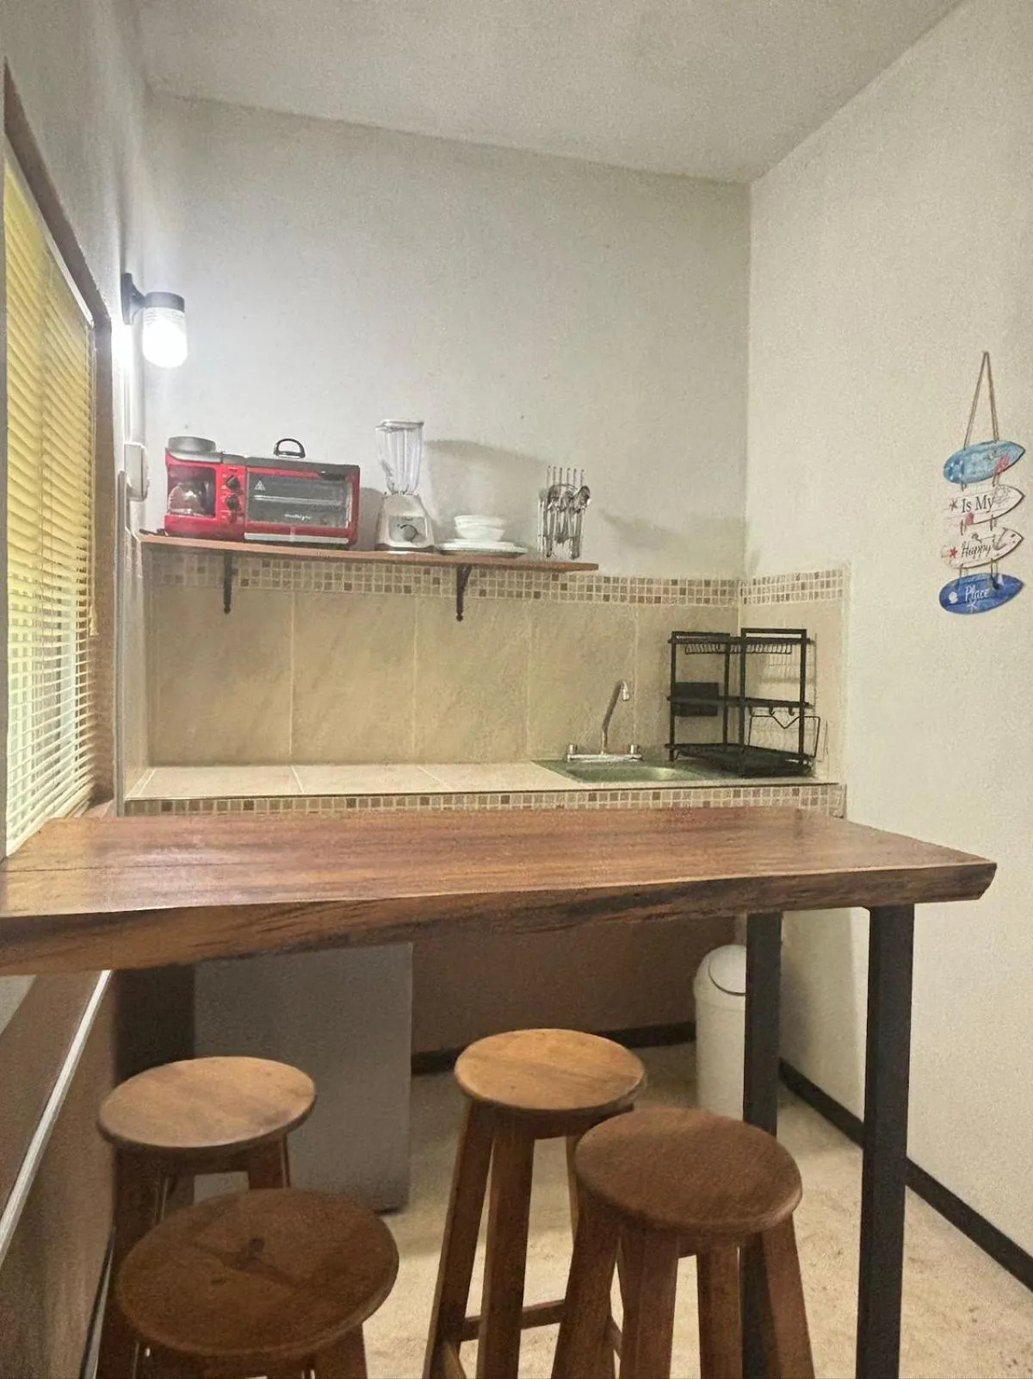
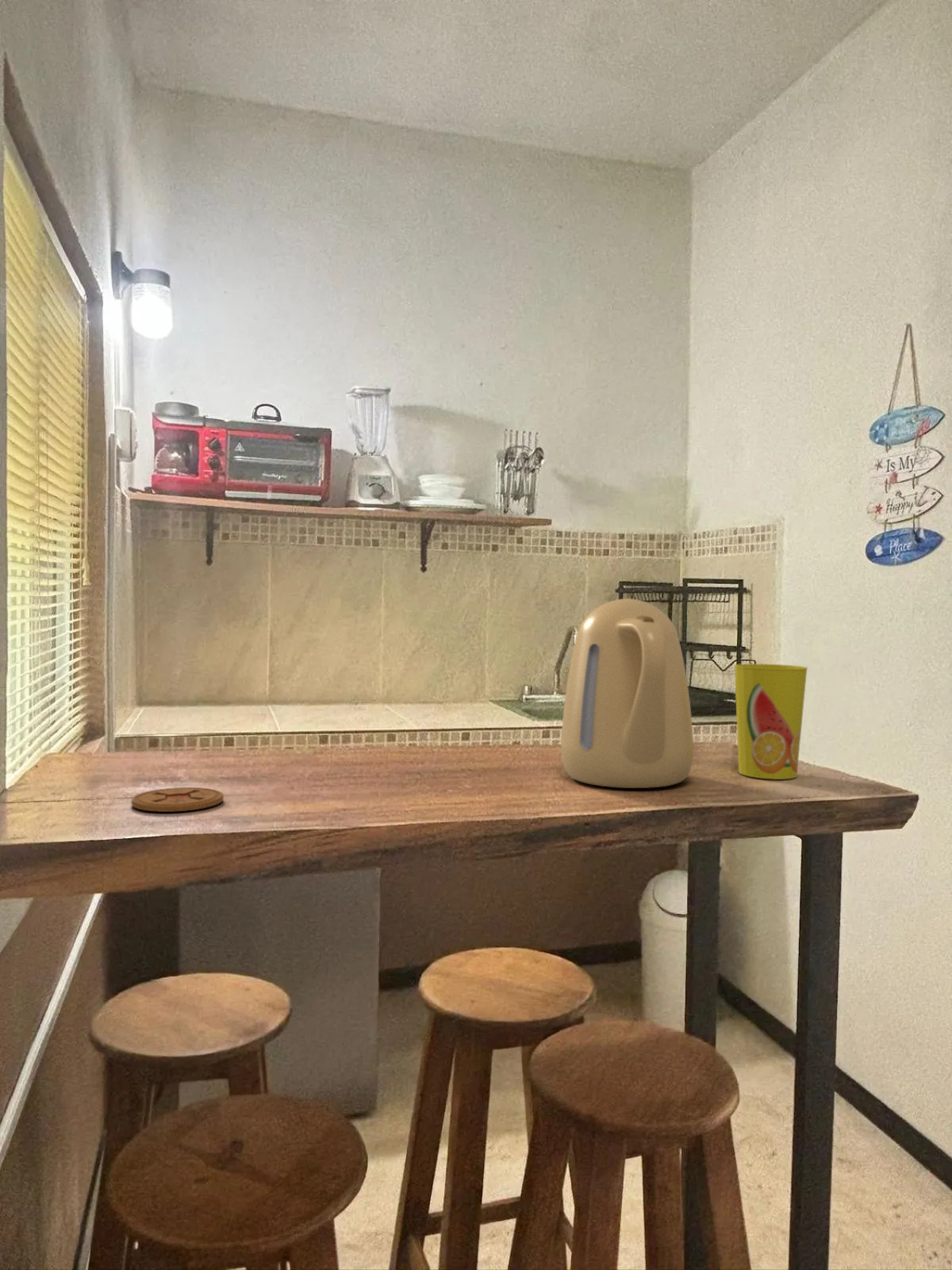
+ kettle (629, 689)
+ coaster (178, 799)
+ cup (769, 720)
